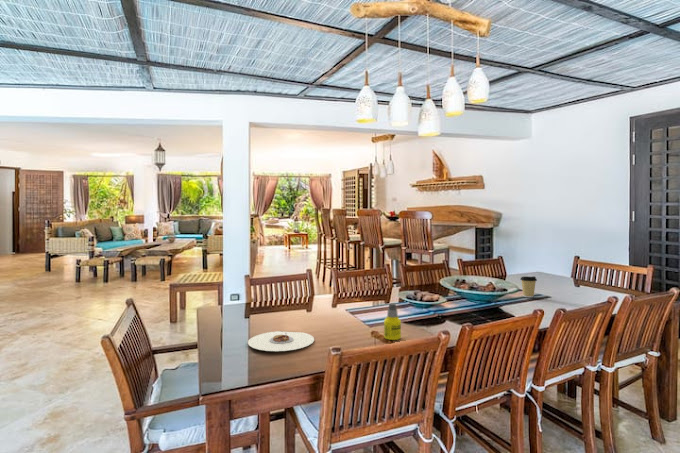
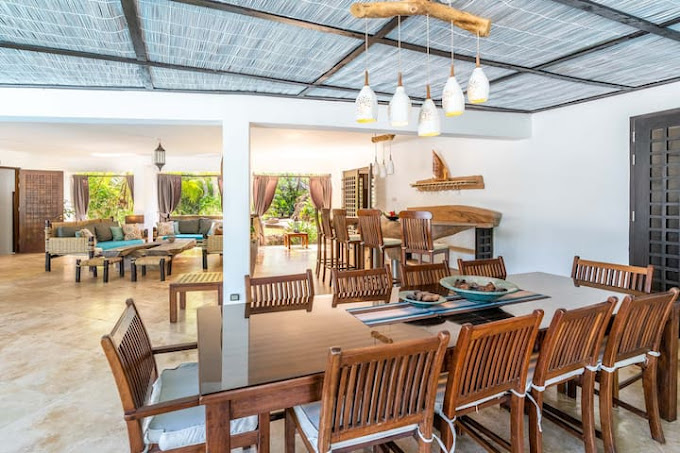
- coffee cup (528, 286)
- bottle (392, 320)
- plate (281, 337)
